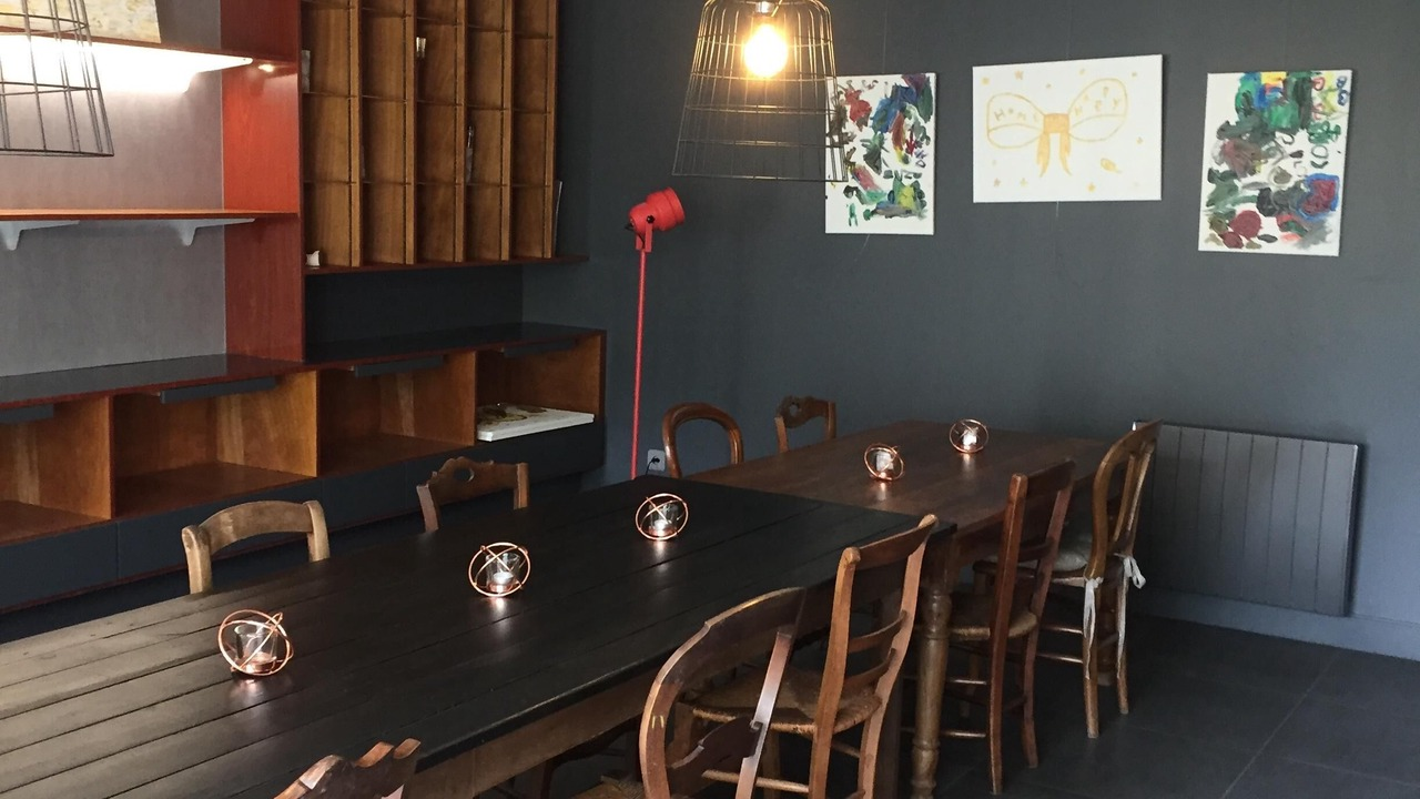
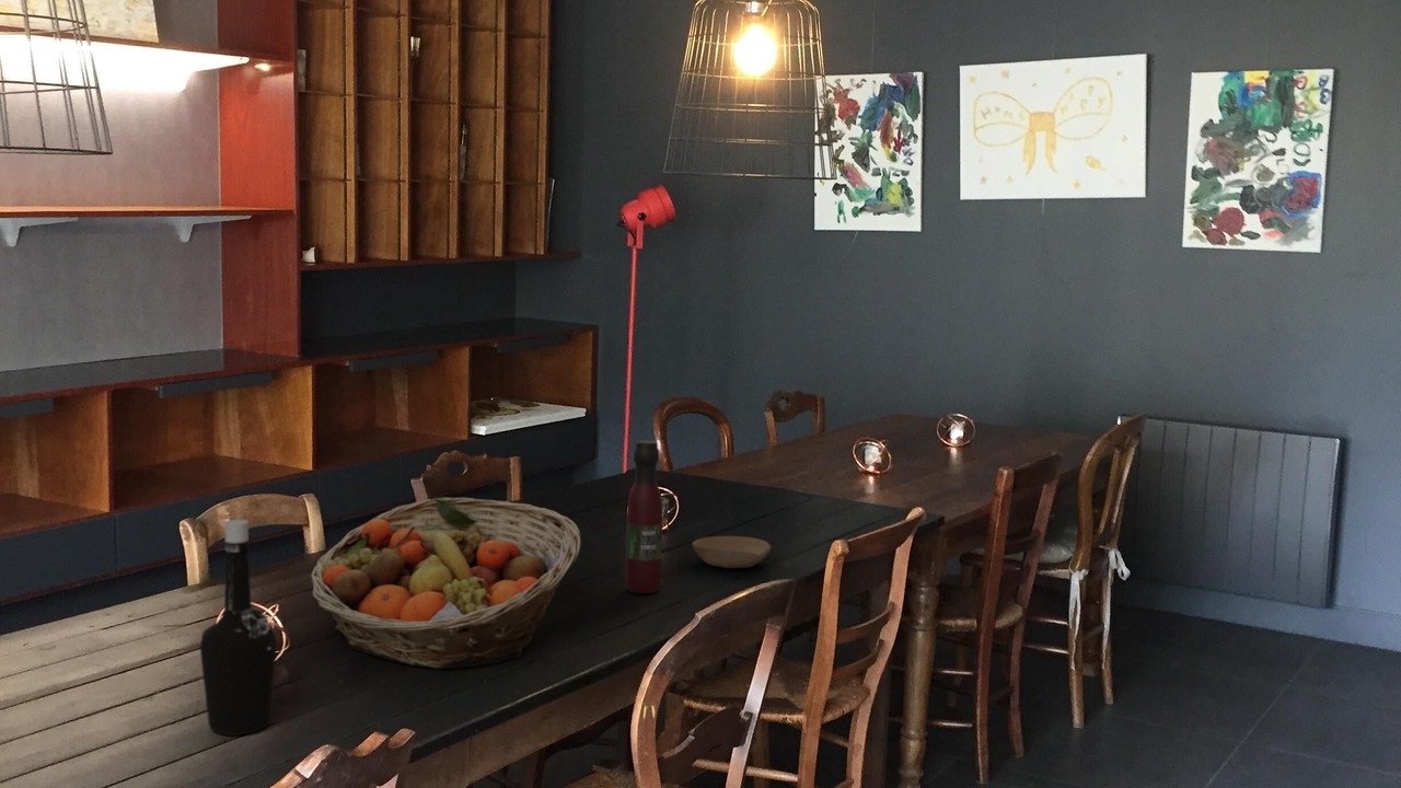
+ bowl (731, 552)
+ fruit basket (445, 578)
+ bottle (238, 624)
+ wine bottle (645, 517)
